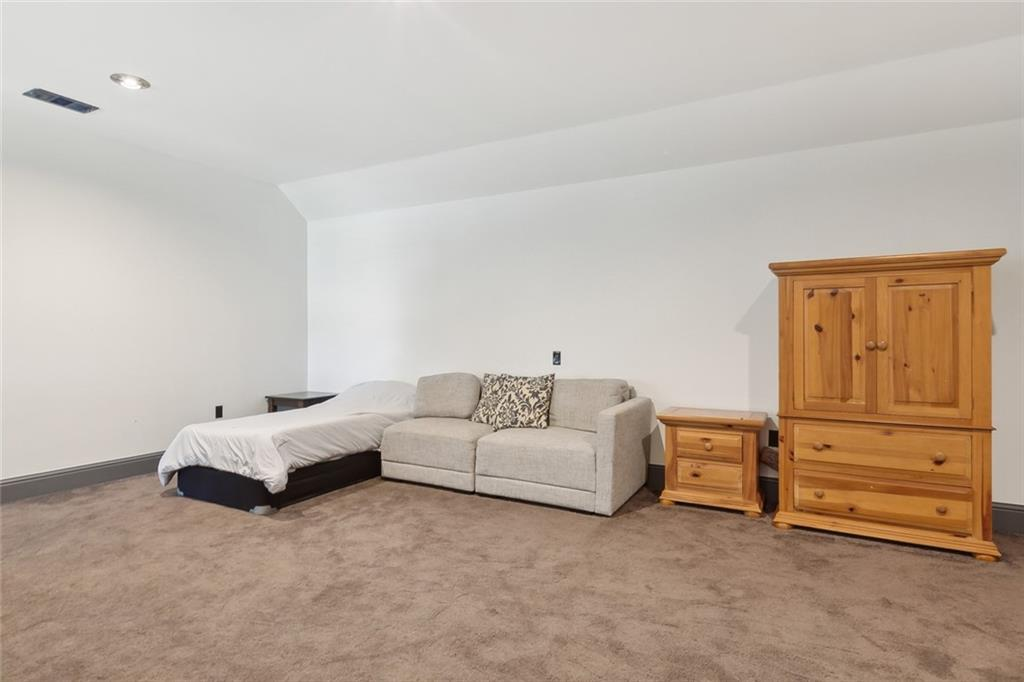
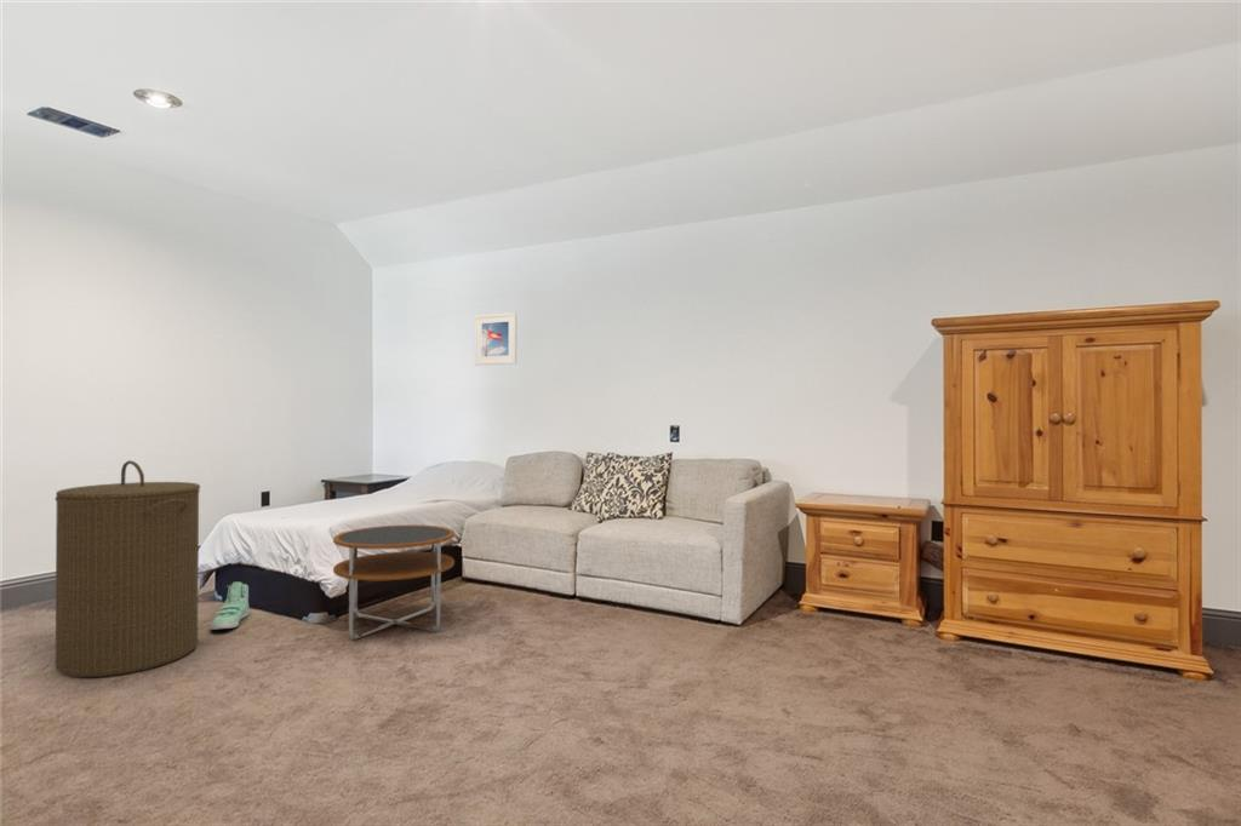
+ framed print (494, 339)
+ side table (395, 579)
+ laundry hamper (131, 557)
+ sneaker (230, 603)
